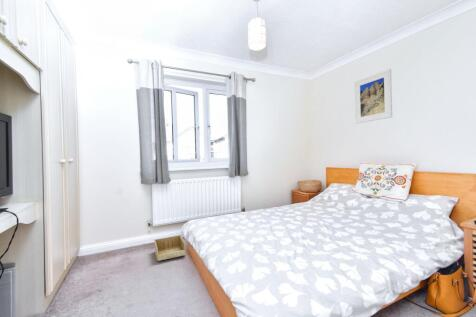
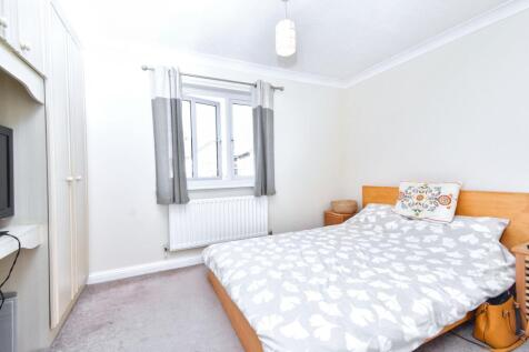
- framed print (372, 98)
- storage bin (169, 247)
